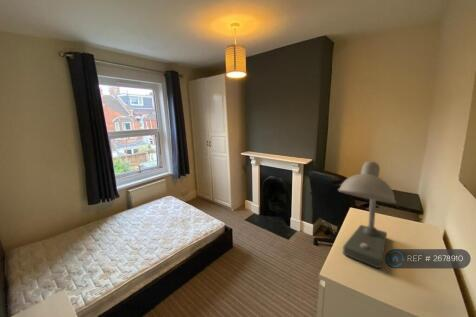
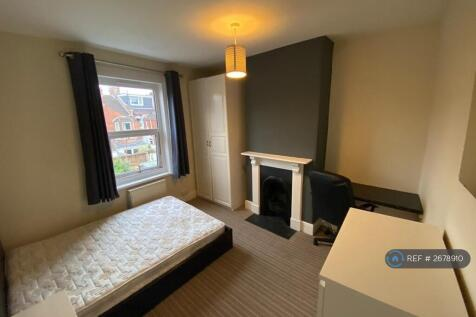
- desk lamp (369, 208)
